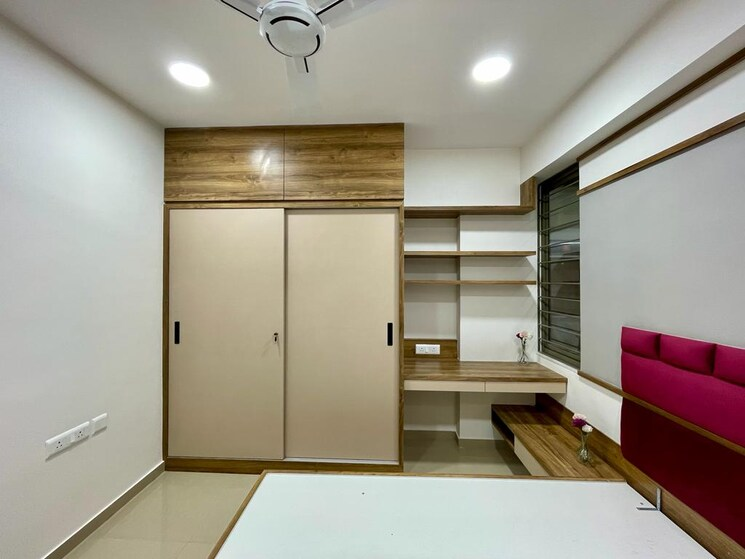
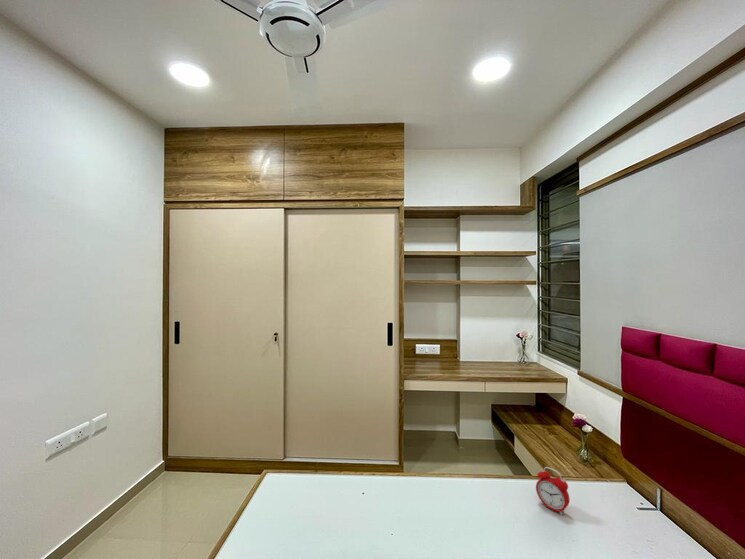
+ alarm clock (552, 488)
